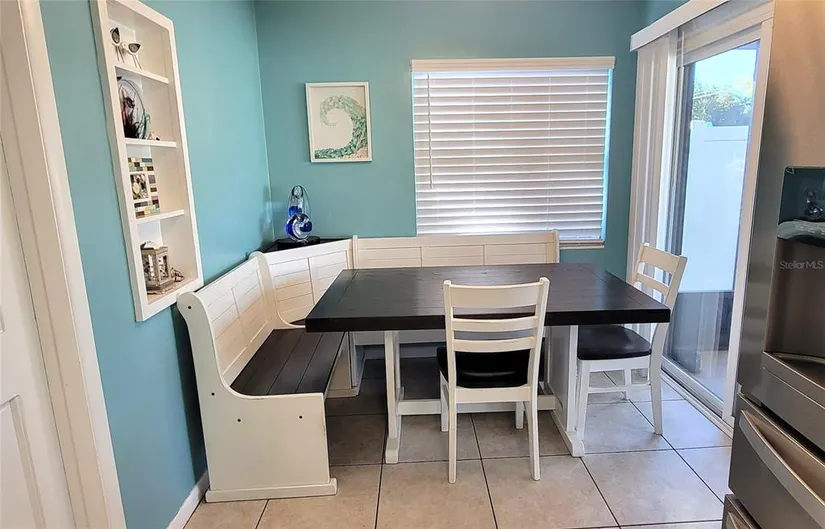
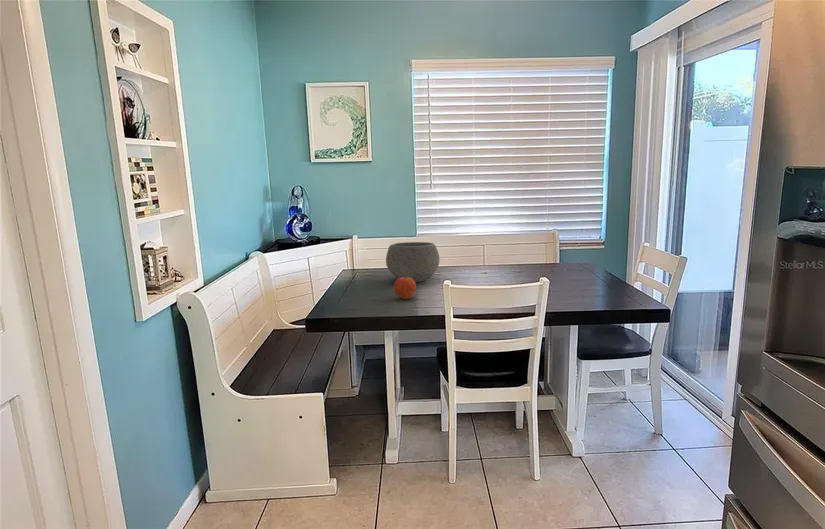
+ fruit (405, 287)
+ bowl (412, 261)
